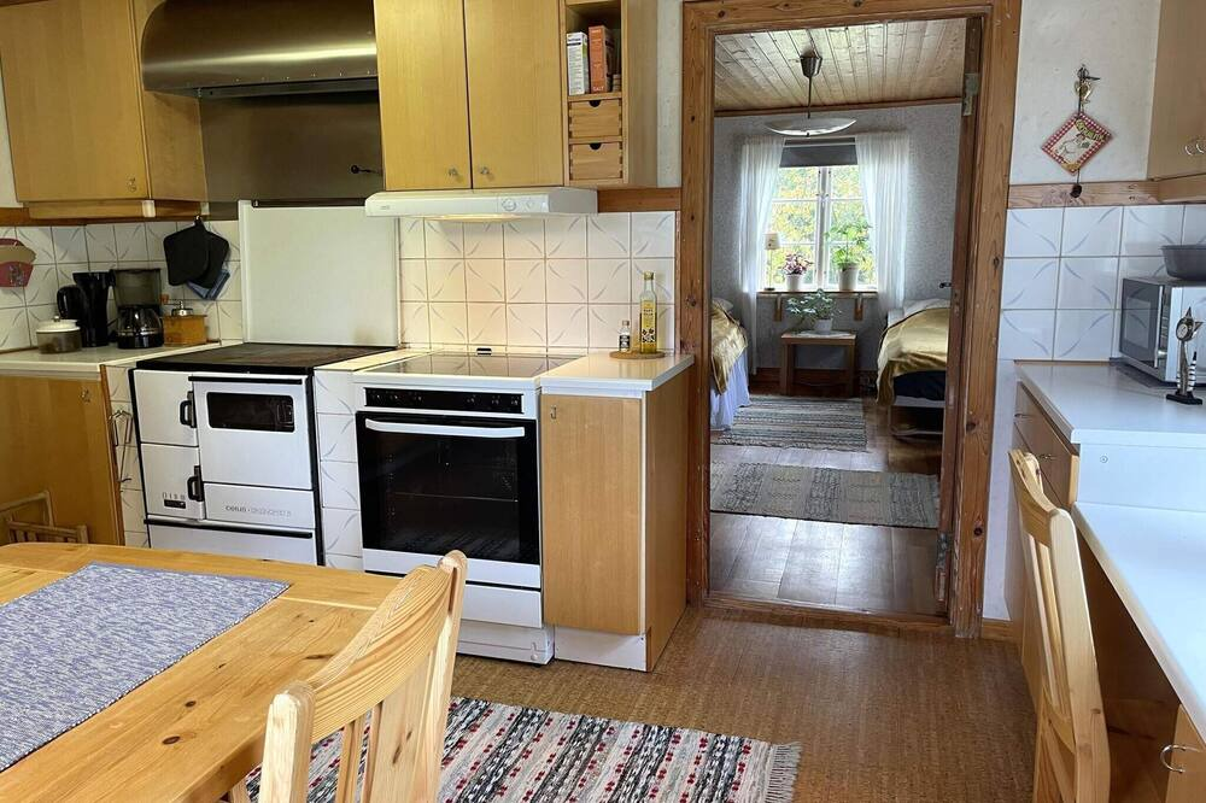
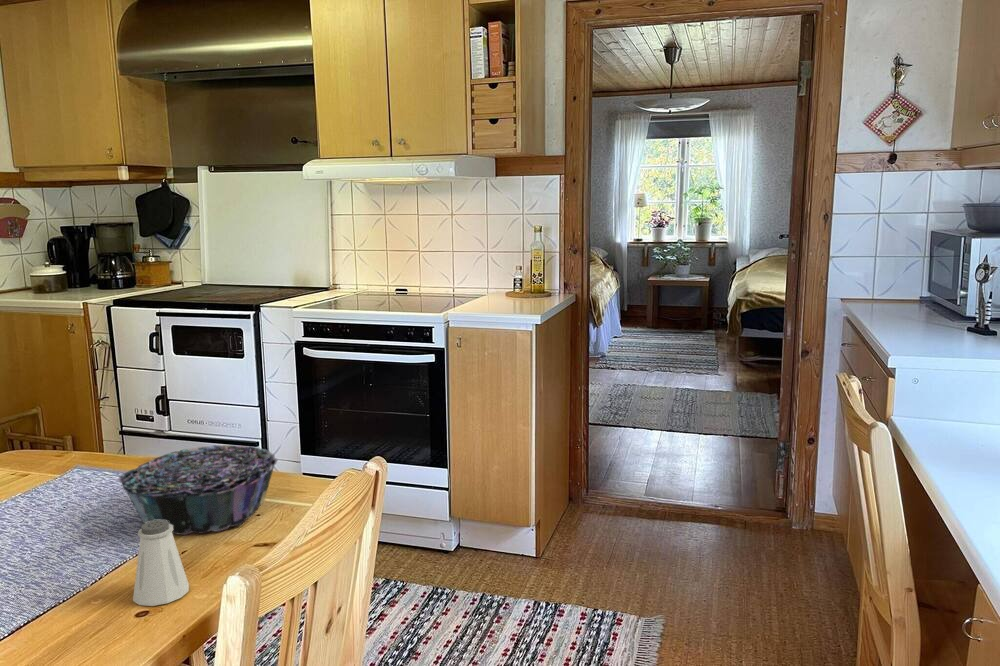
+ saltshaker (158, 558)
+ decorative bowl (202, 489)
